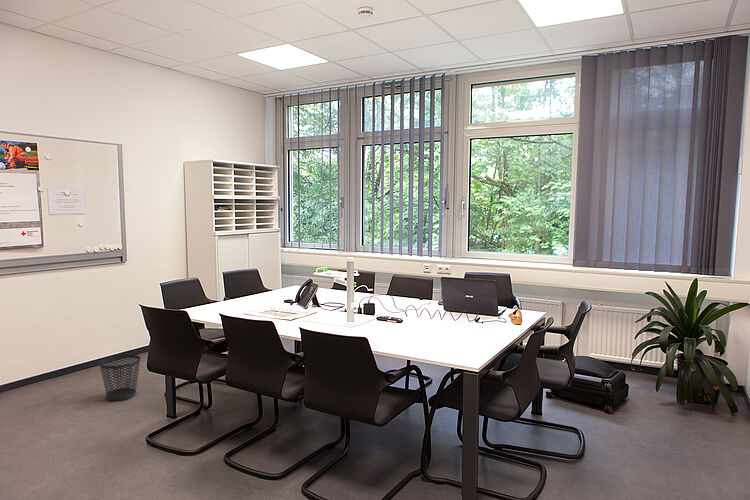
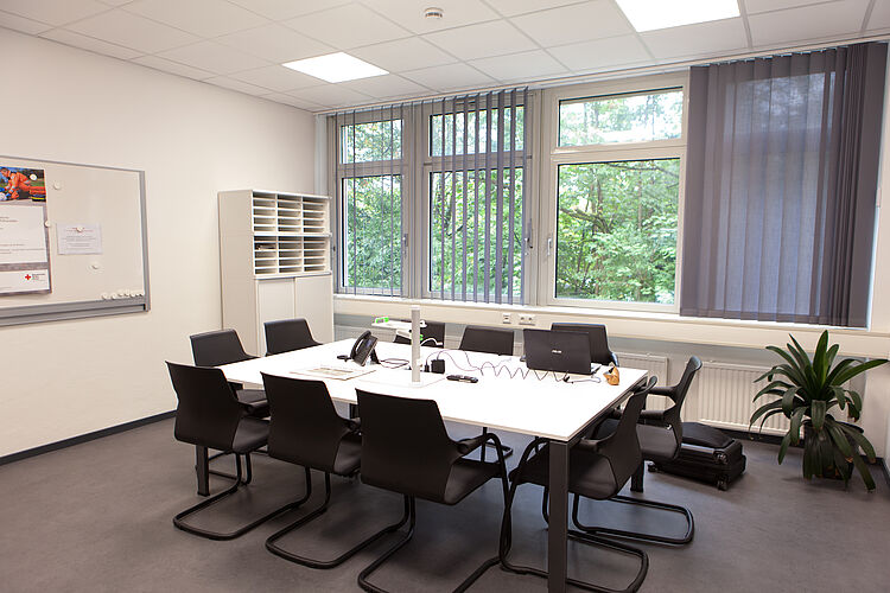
- wastebasket (120, 378)
